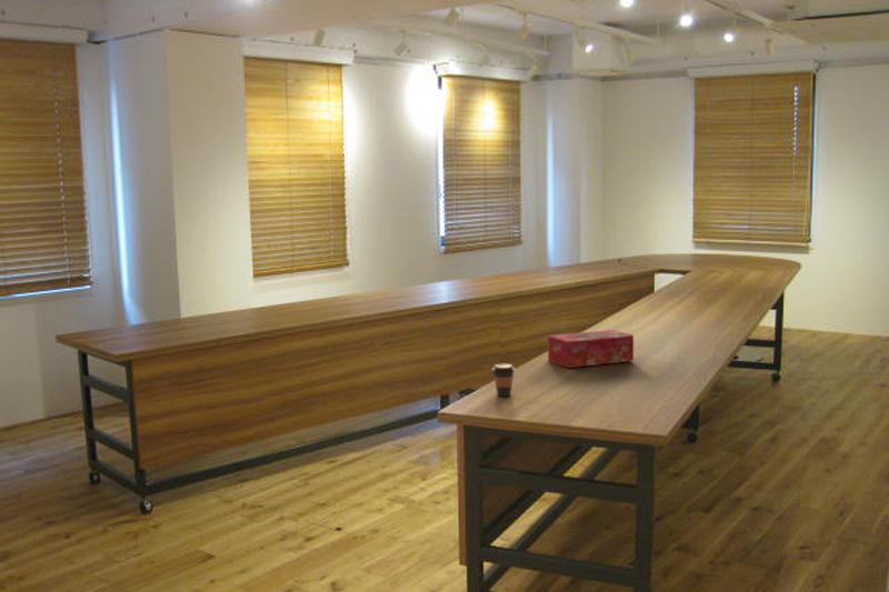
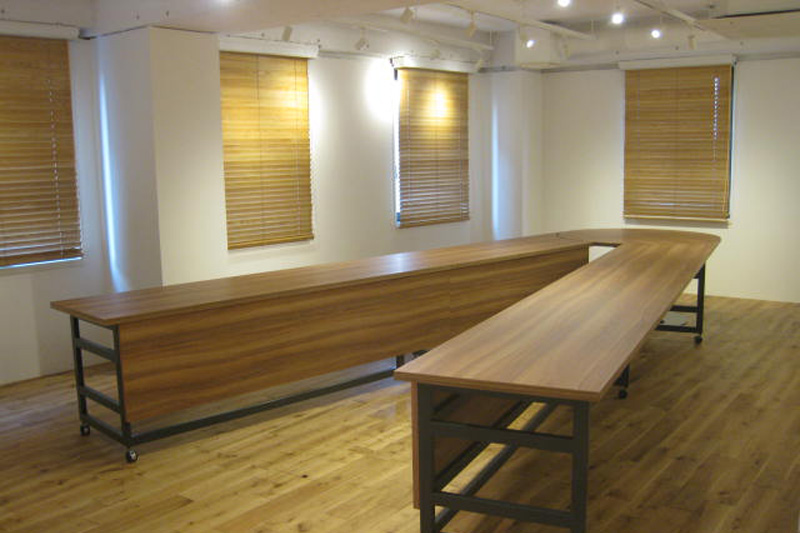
- coffee cup (503, 380)
- tissue box (590, 348)
